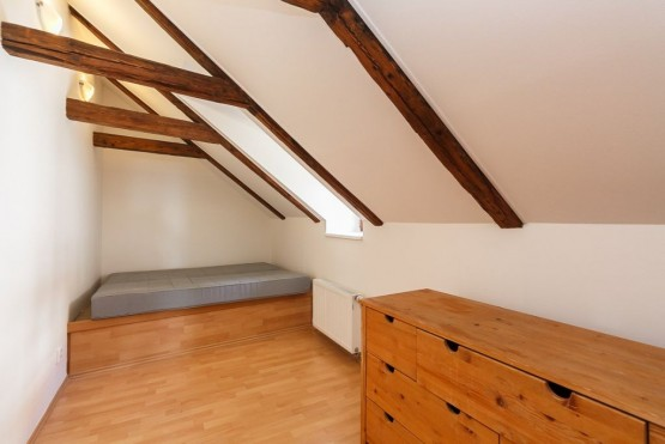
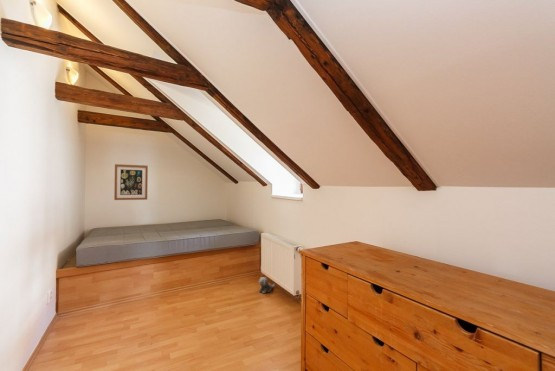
+ plush toy (266, 282)
+ wall art (131, 182)
